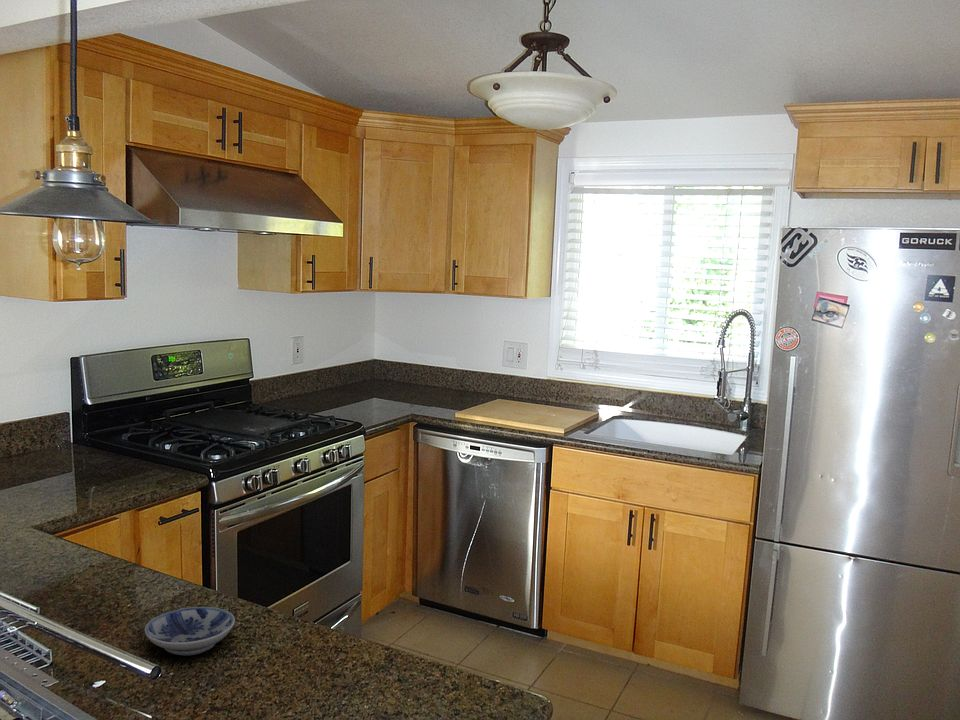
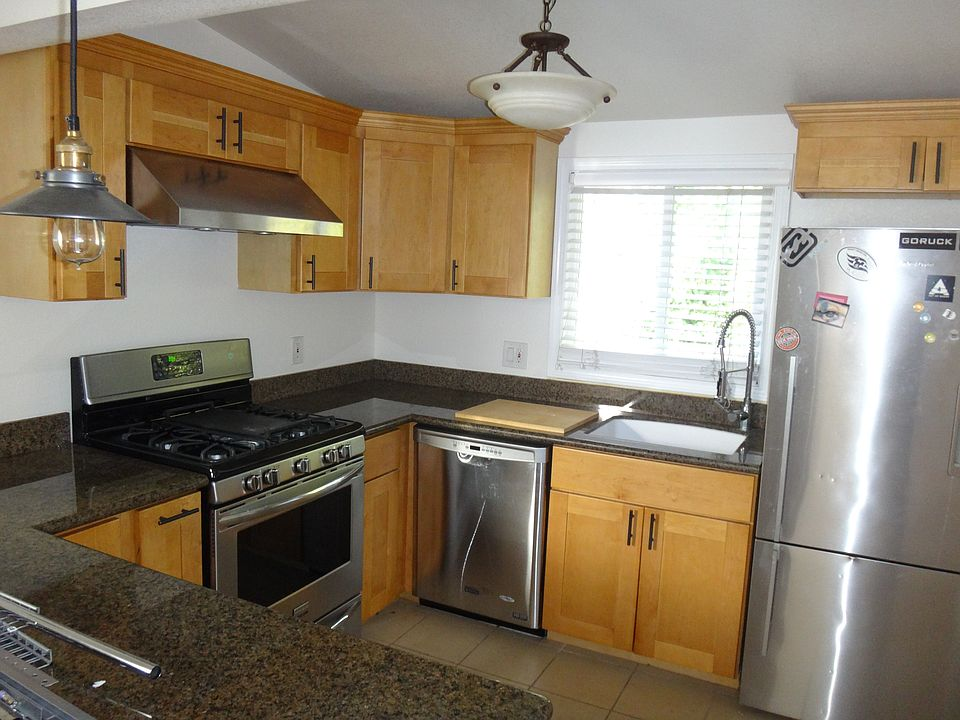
- bowl (190, 633)
